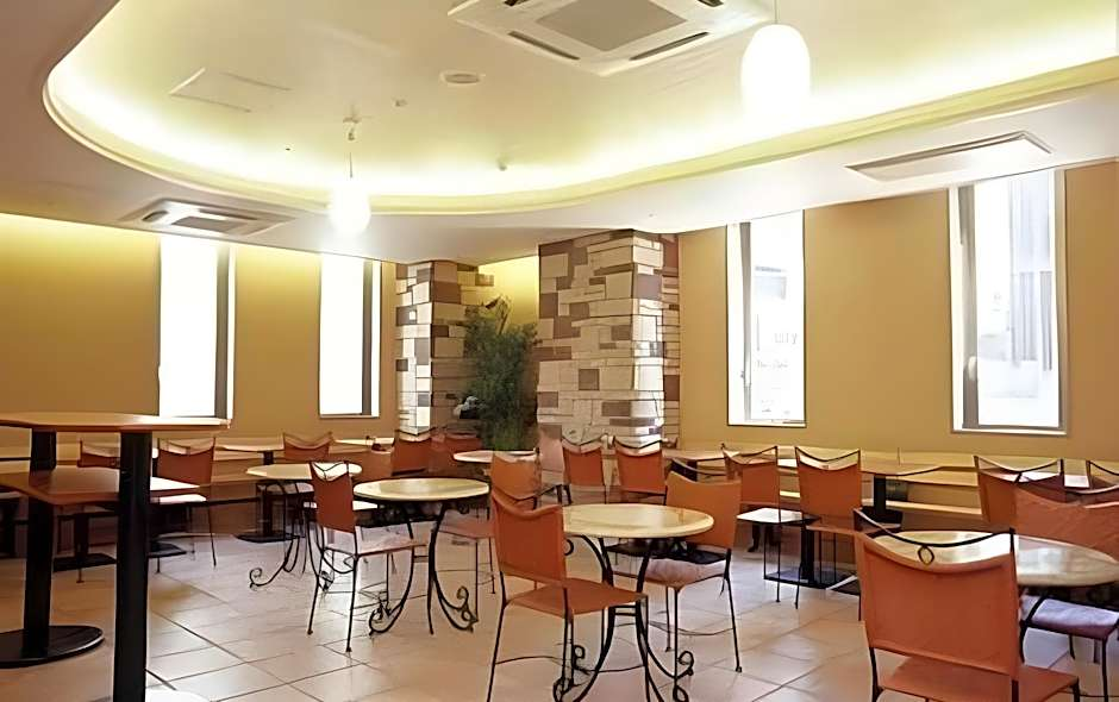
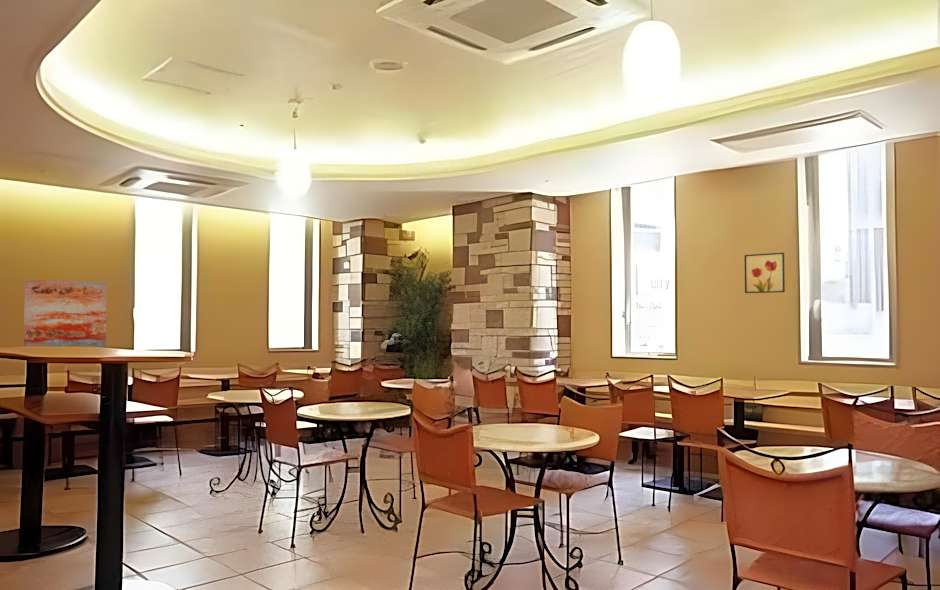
+ wall art (66, 317)
+ wall art (764, 273)
